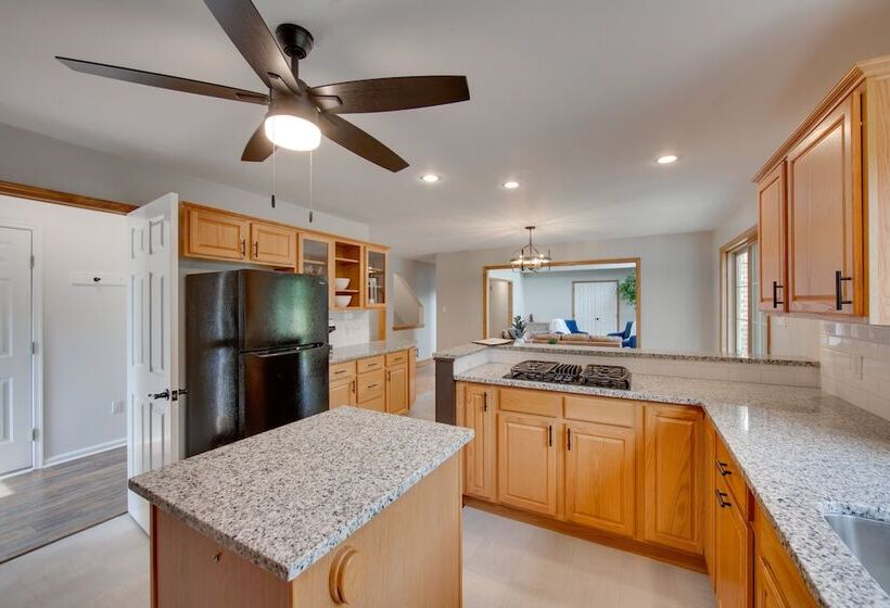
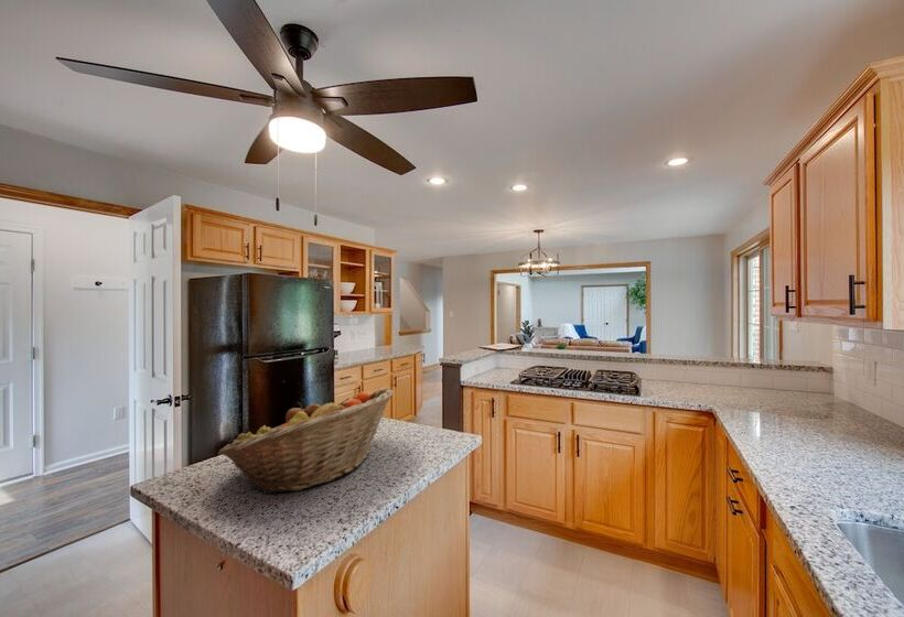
+ fruit basket (318, 430)
